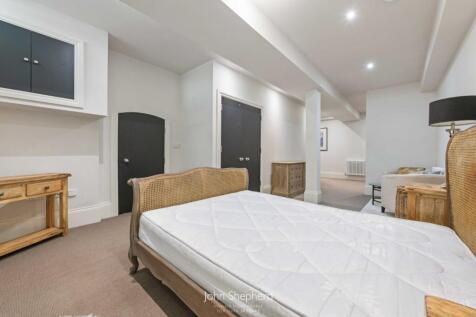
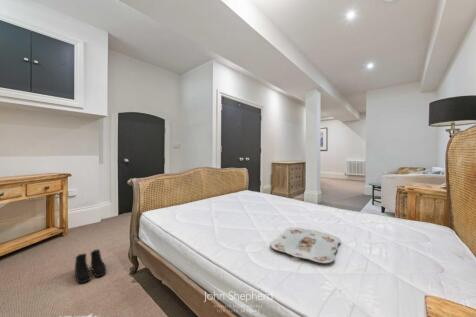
+ serving tray (306, 242)
+ boots (91, 263)
